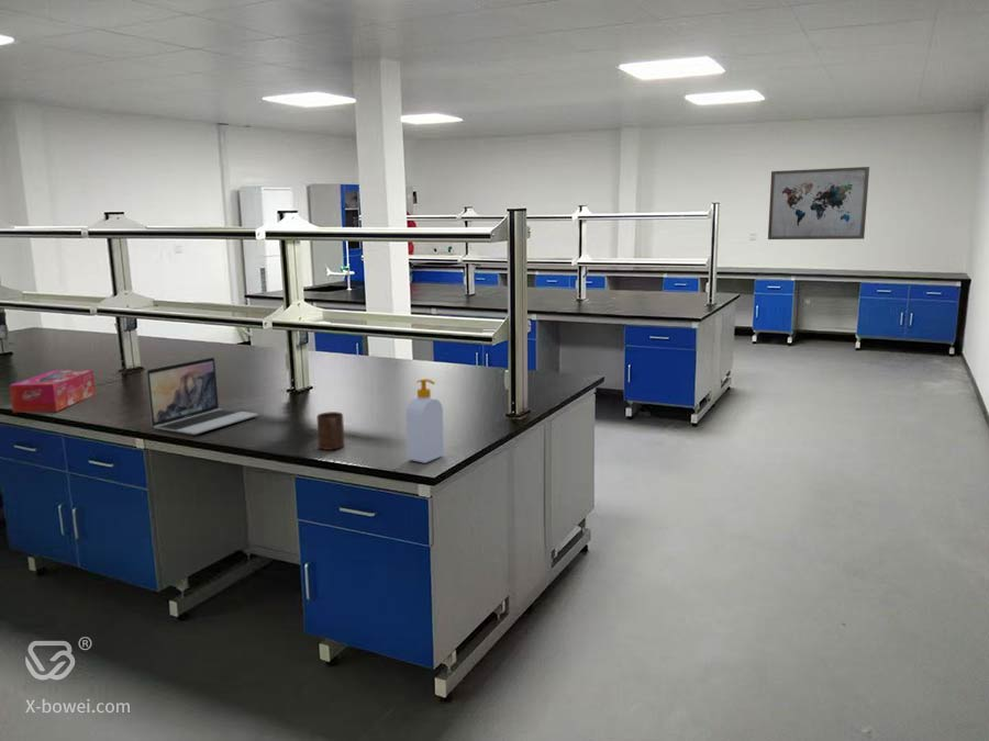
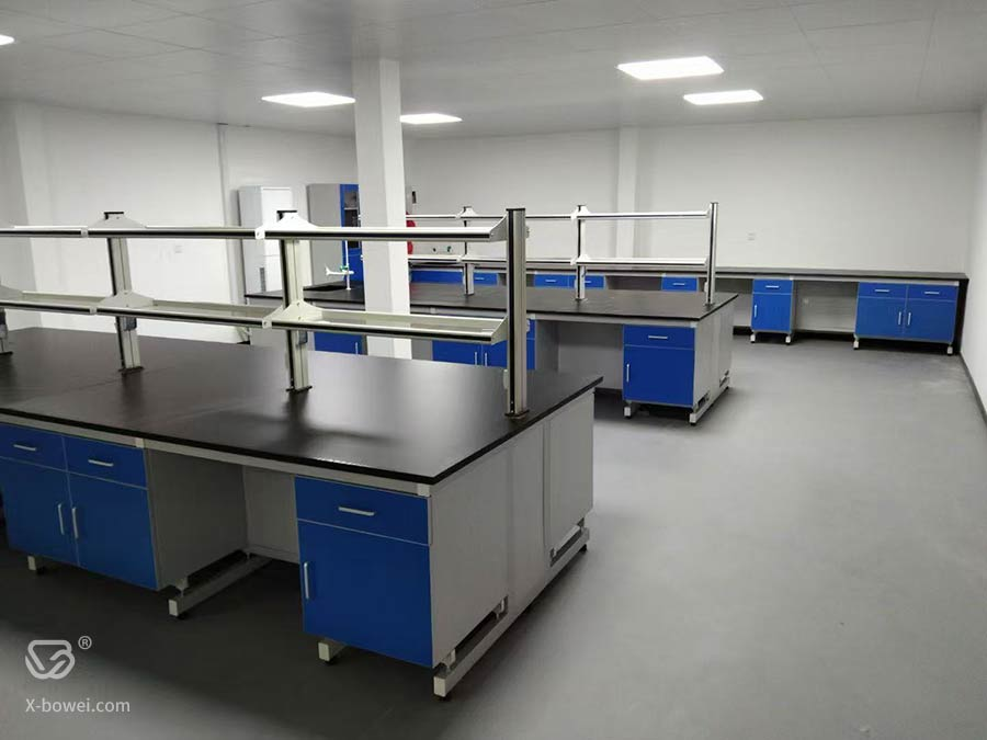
- cup (332, 431)
- tissue box (54, 390)
- wall art (816, 204)
- laptop (204, 394)
- soap bottle (425, 418)
